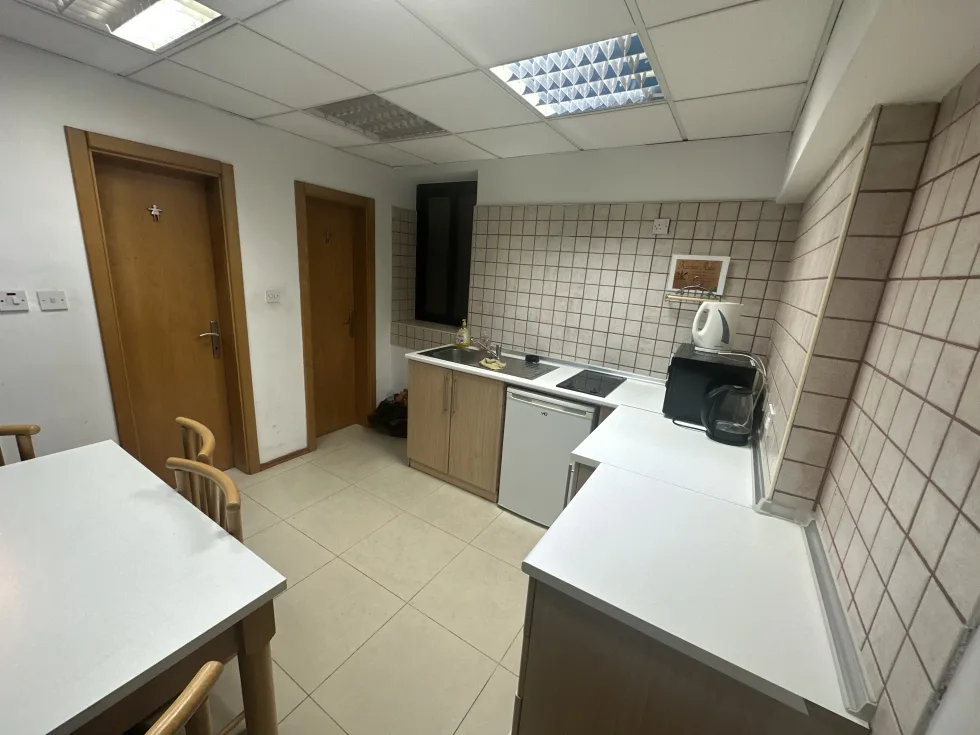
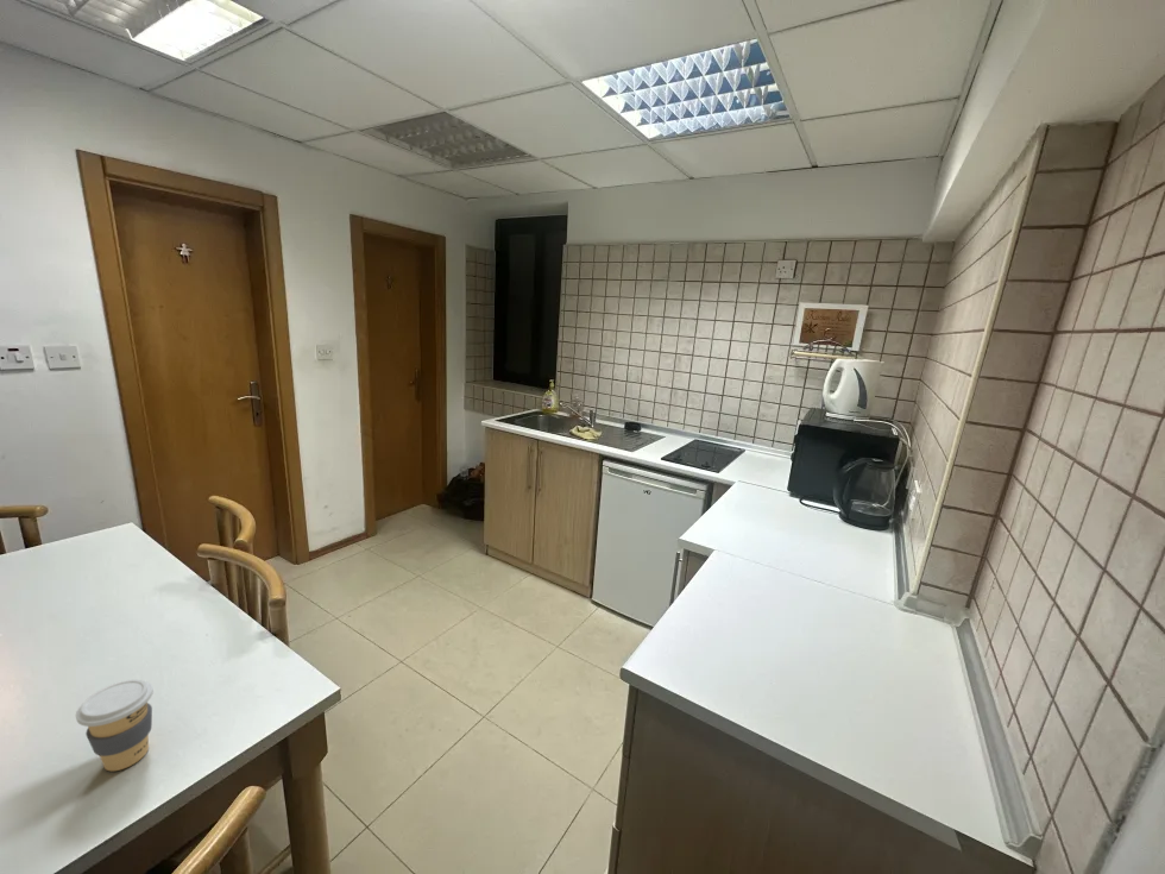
+ coffee cup (120, 727)
